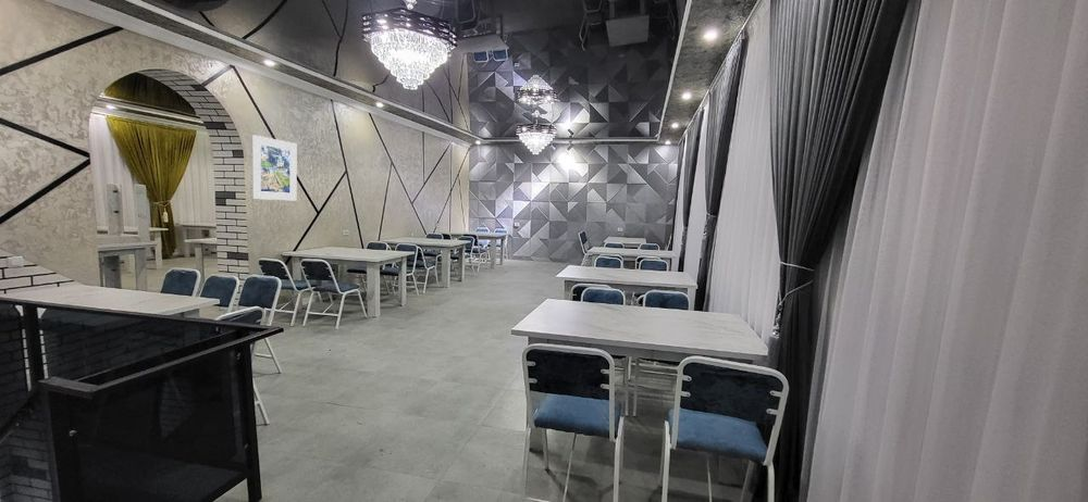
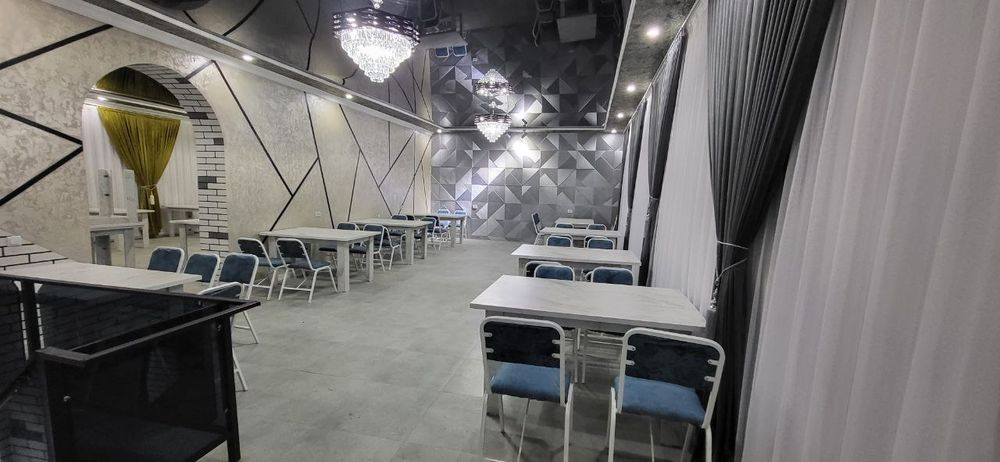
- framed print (275, 170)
